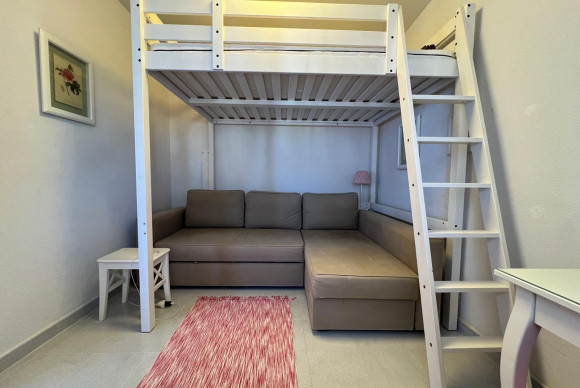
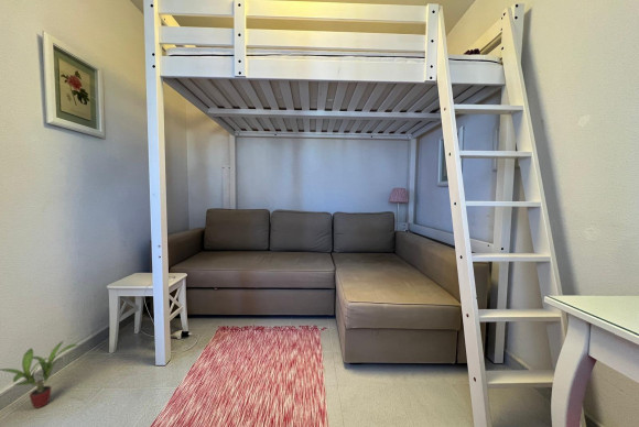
+ potted plant (45, 377)
